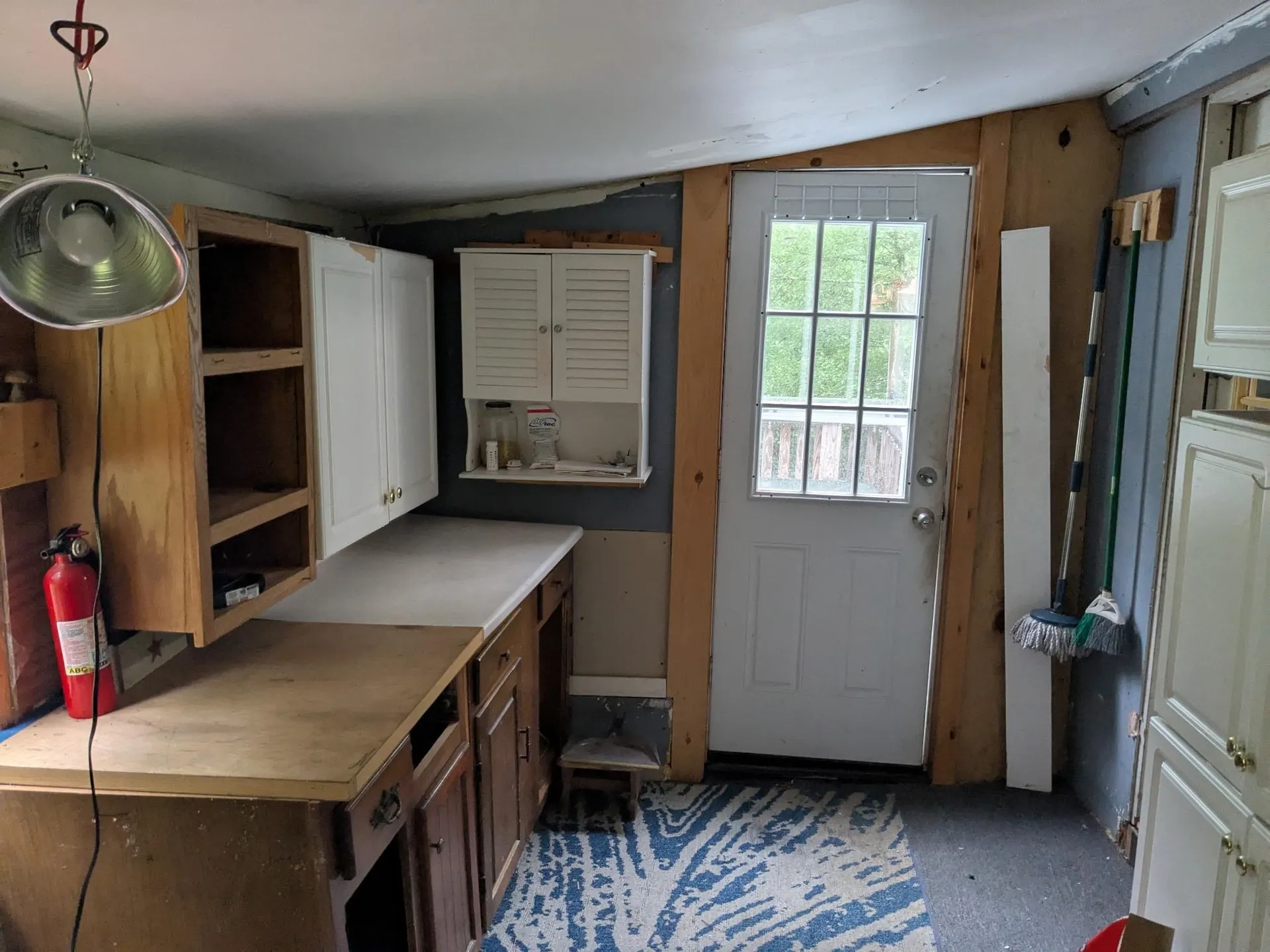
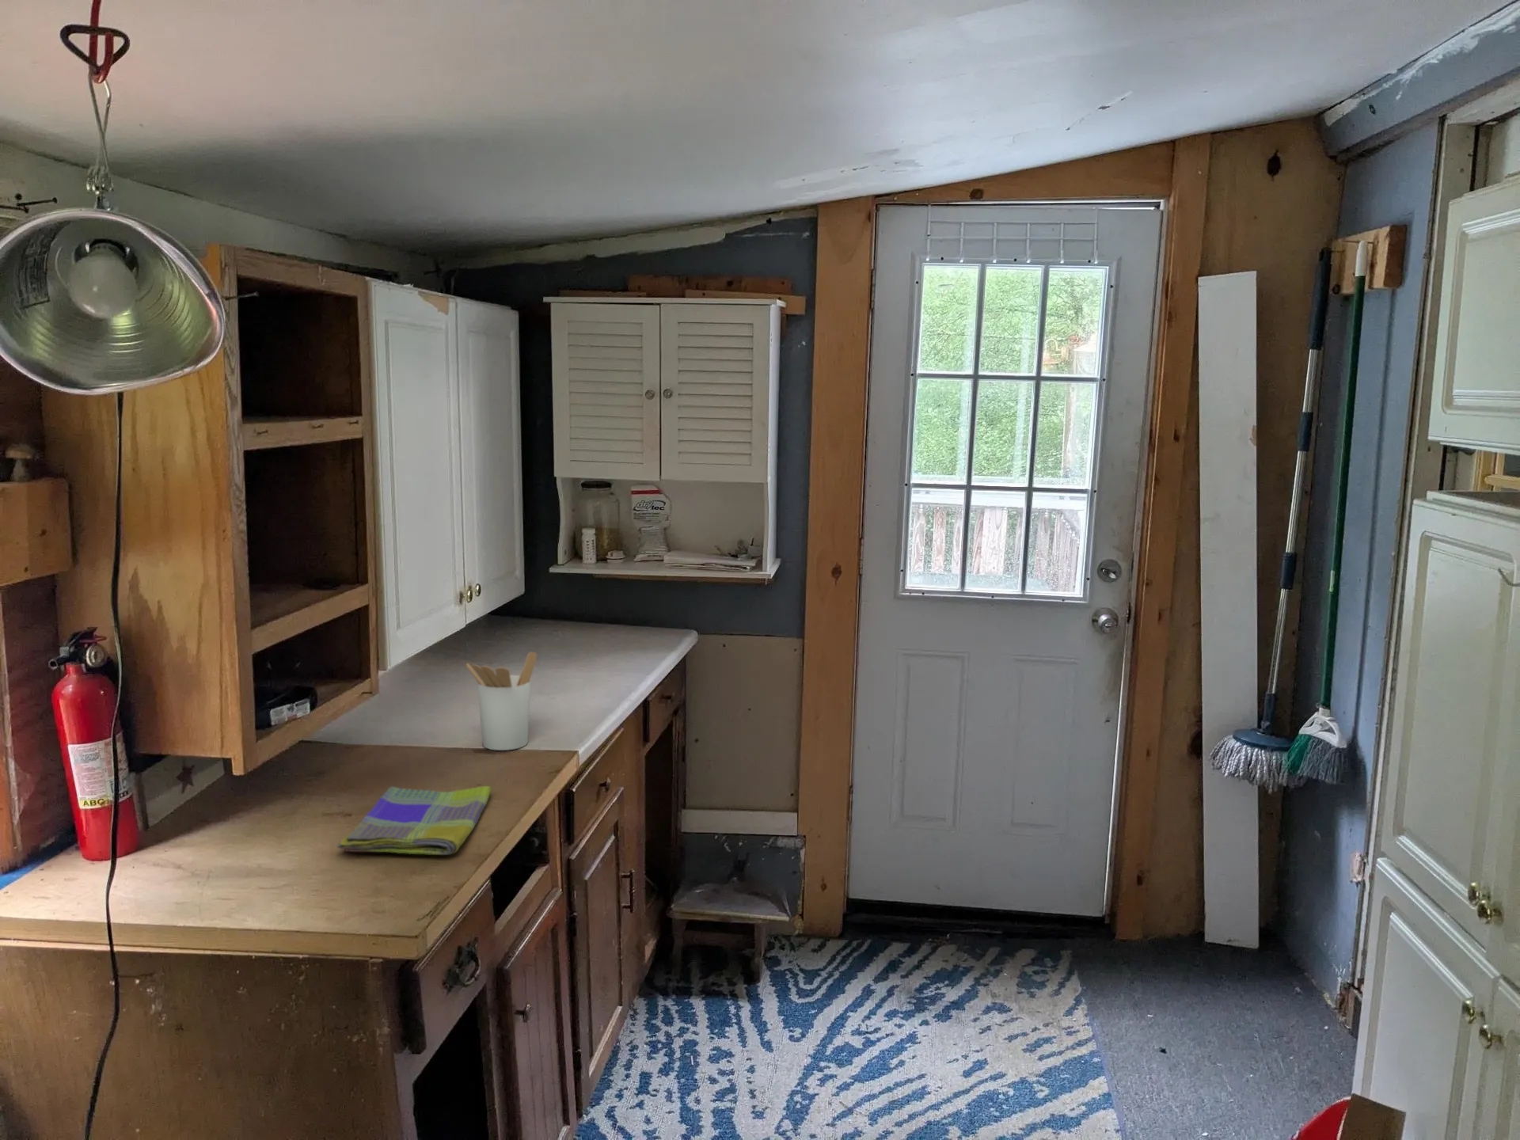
+ utensil holder (500, 701)
+ dish towel (420, 817)
